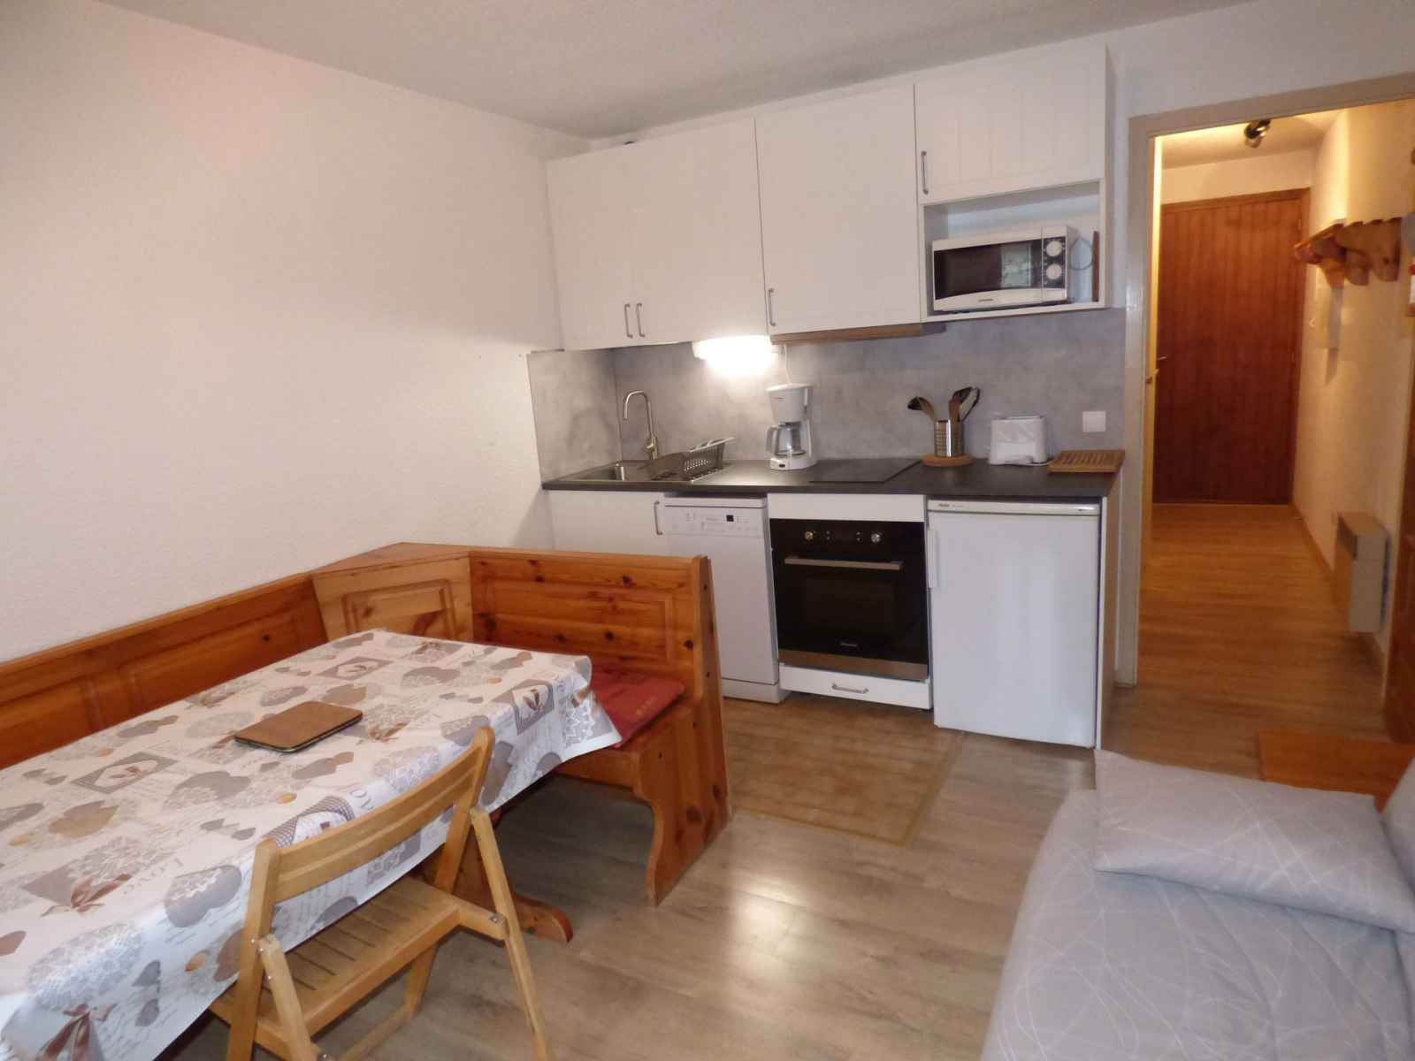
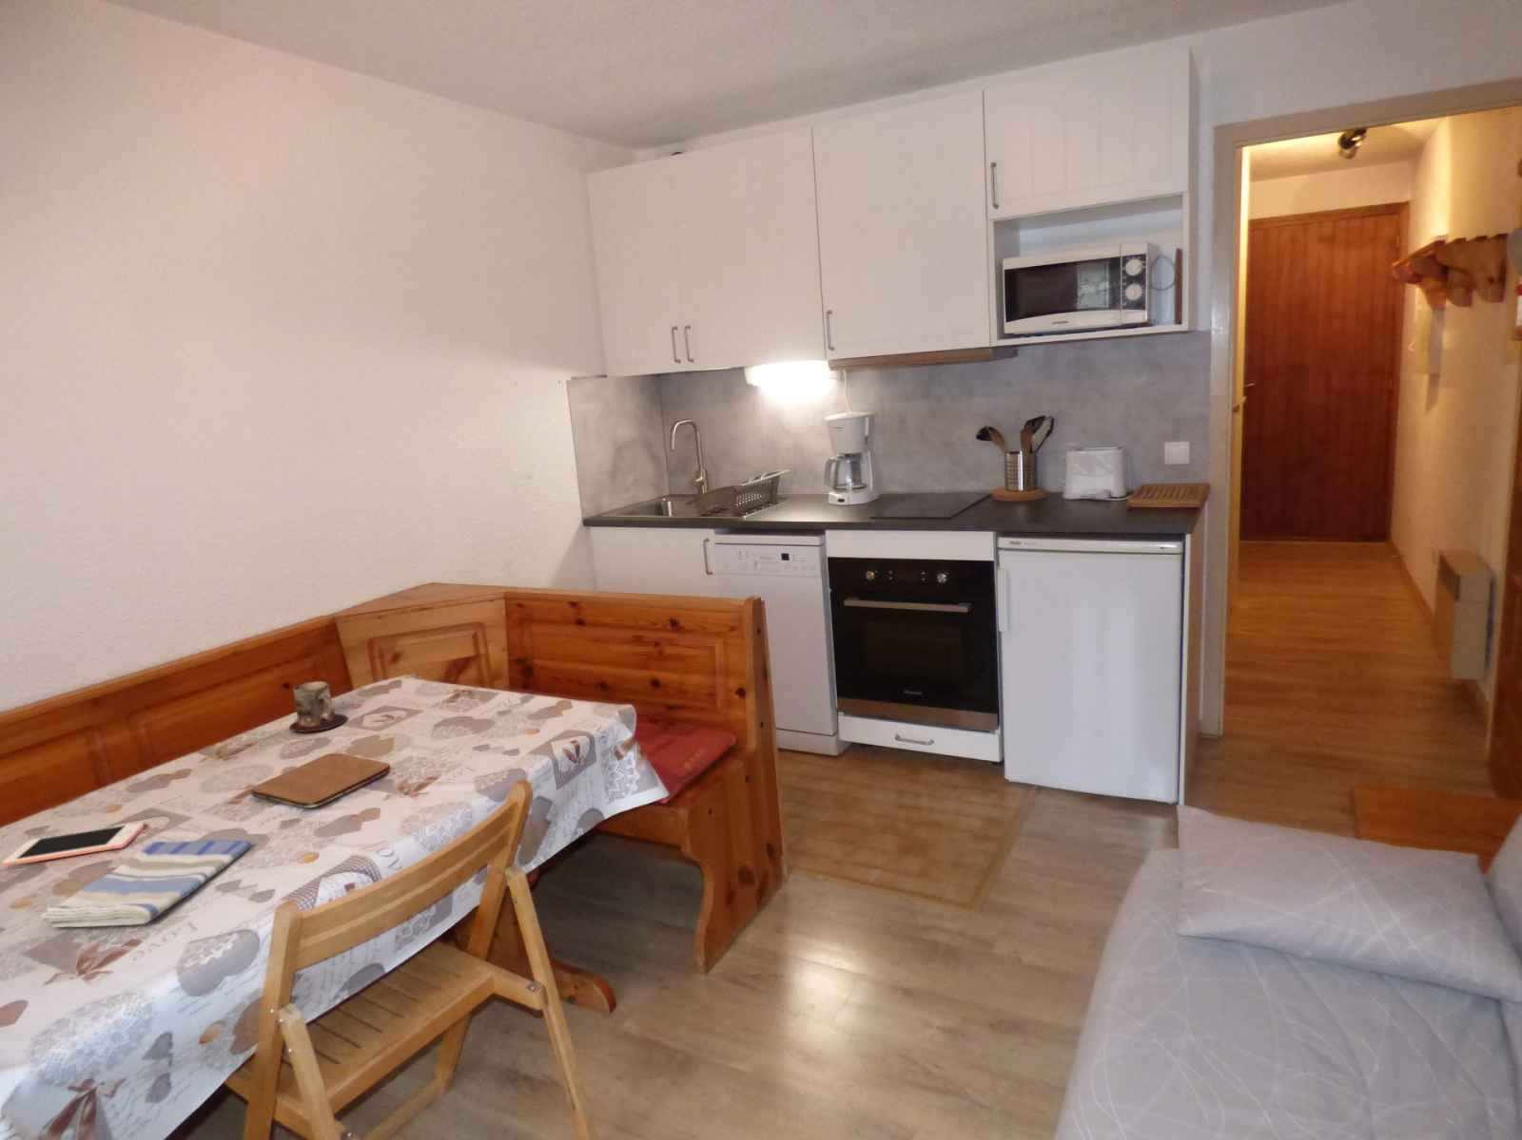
+ mug (316, 705)
+ dish towel (151, 879)
+ cell phone (76, 843)
